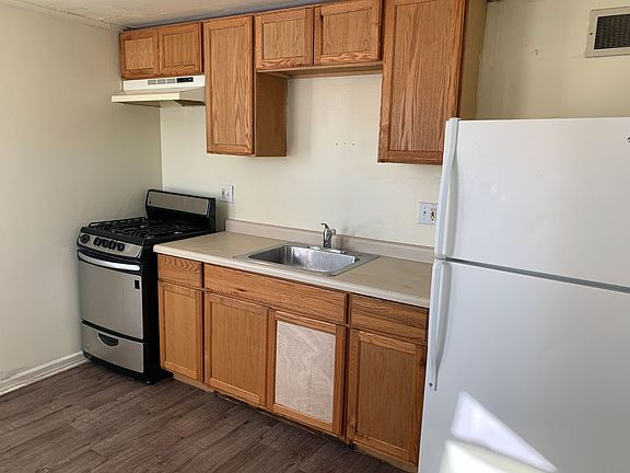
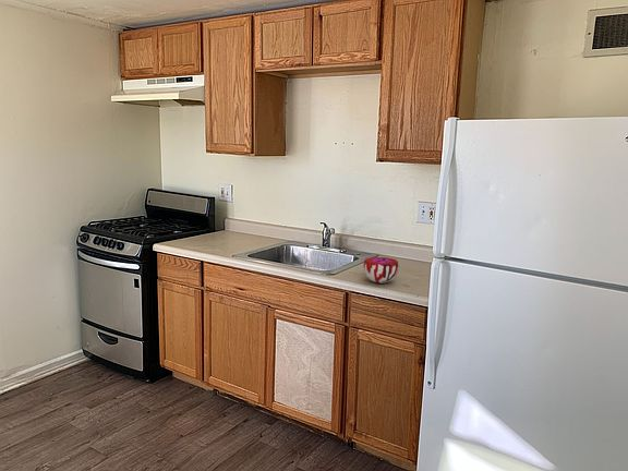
+ decorative bowl (381, 270)
